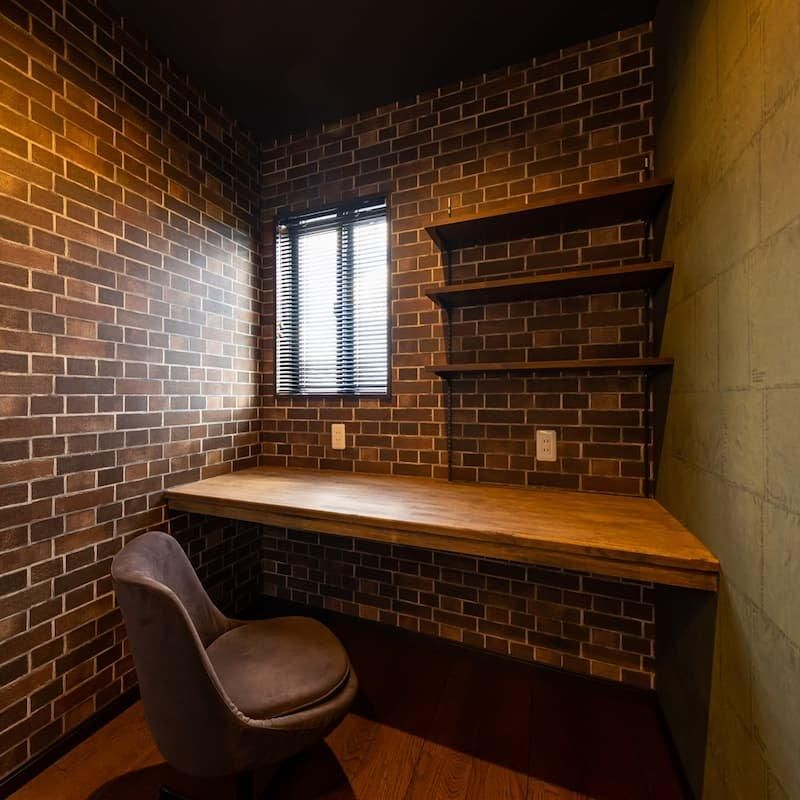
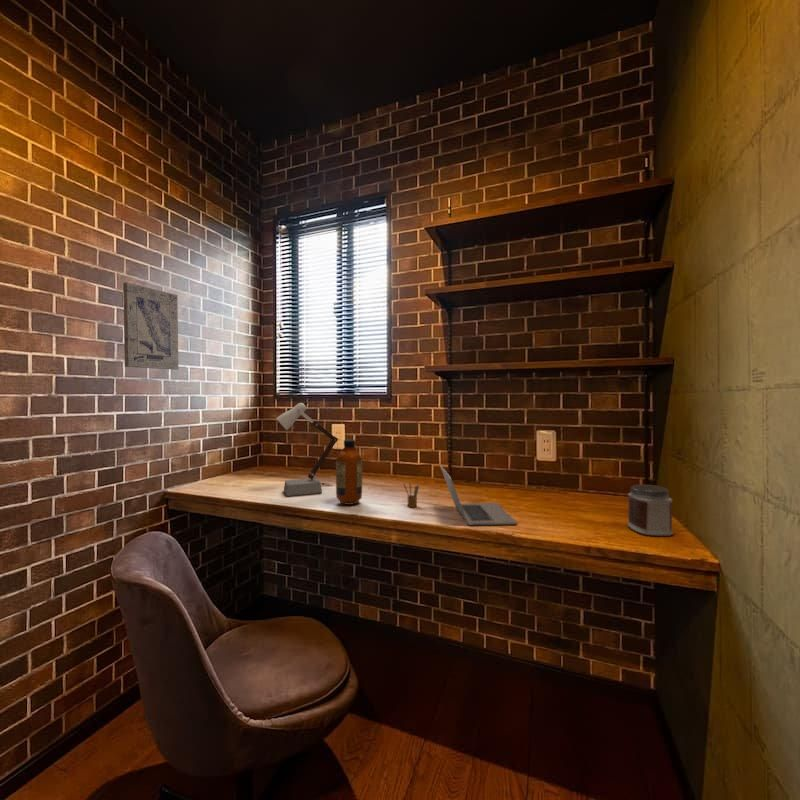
+ desk lamp (323, 452)
+ jar (649, 508)
+ bottle (349, 471)
+ laptop (475, 503)
+ wall art (152, 328)
+ pencil box (410, 494)
